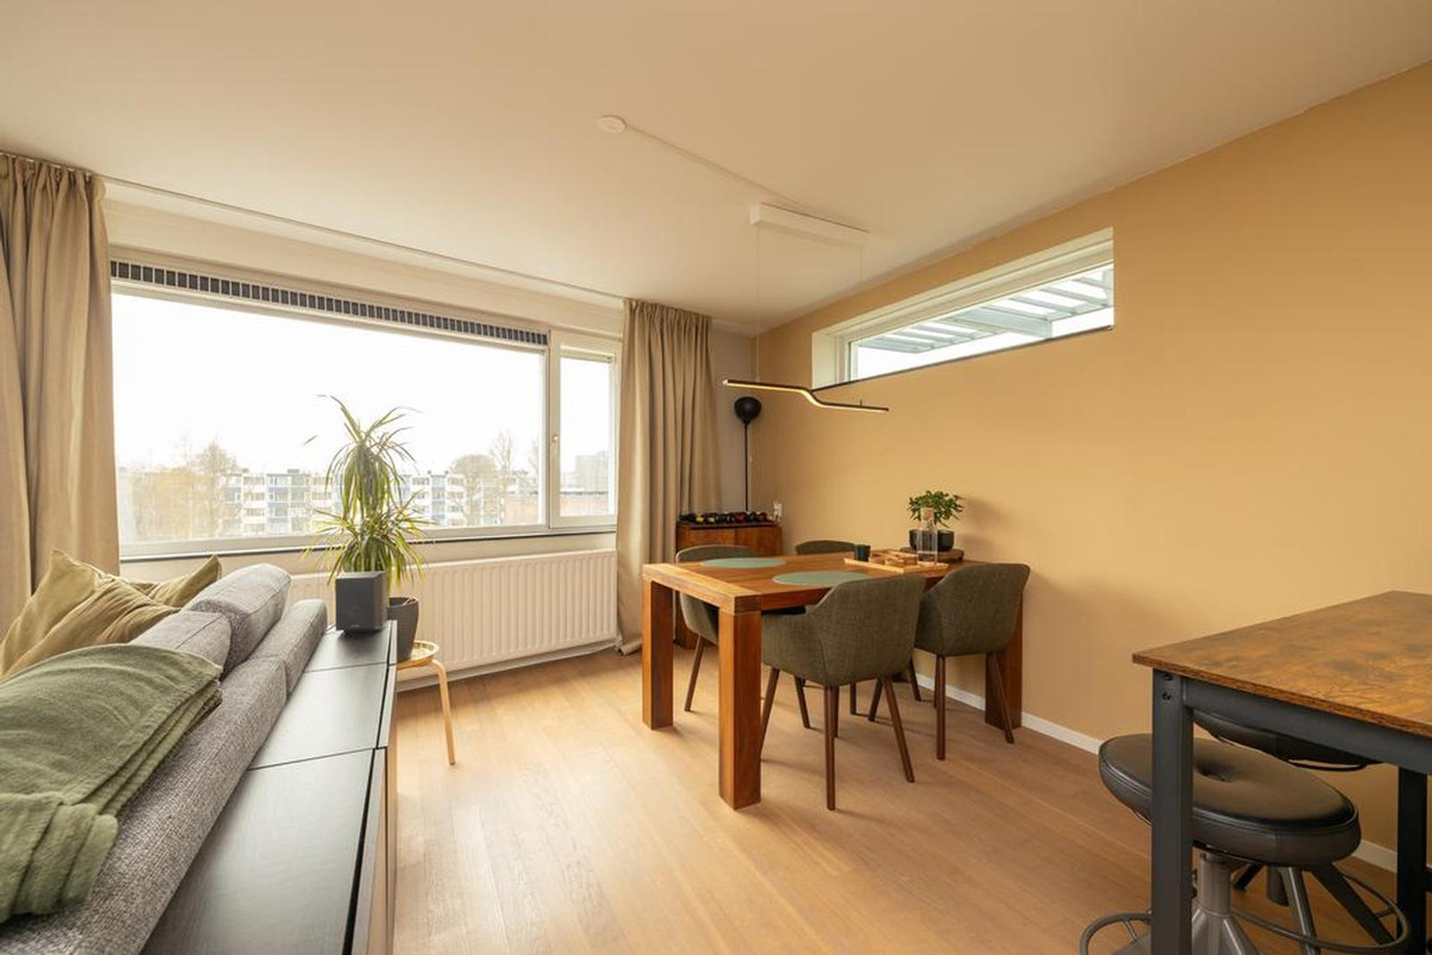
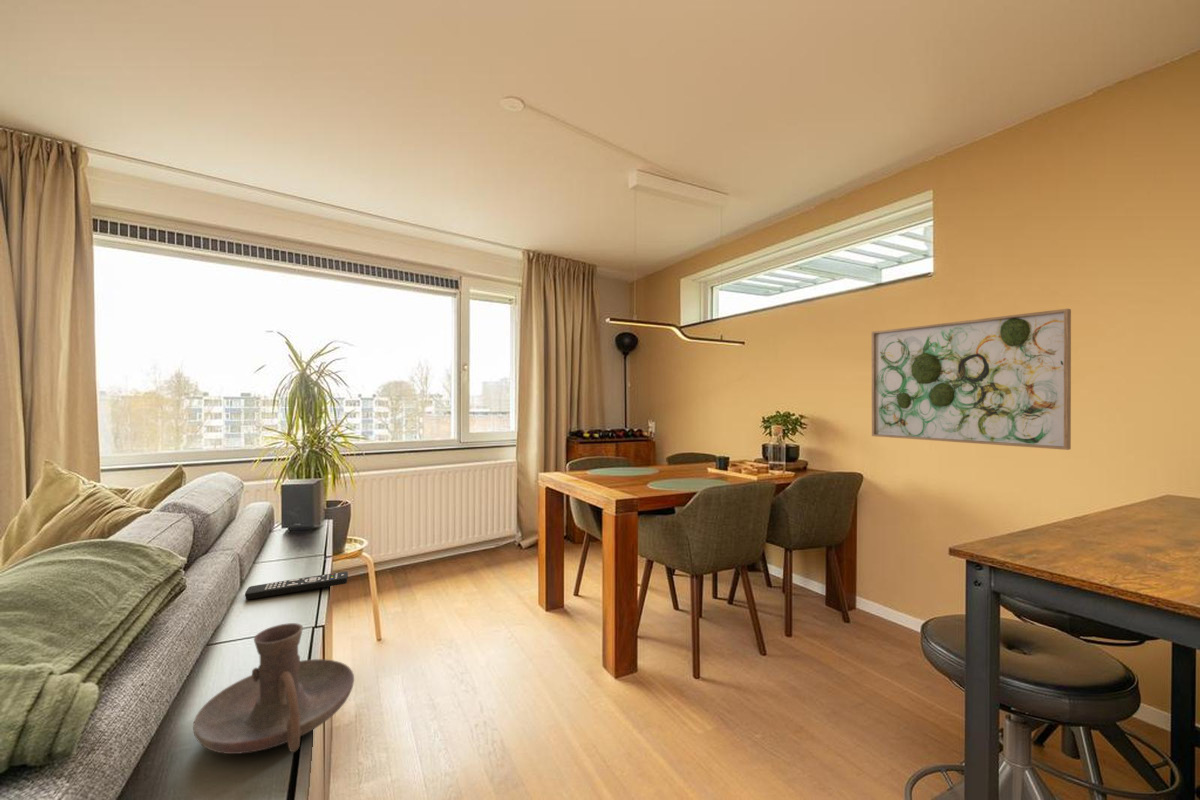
+ candle holder (281, 682)
+ remote control (299, 585)
+ wall art (955, 382)
